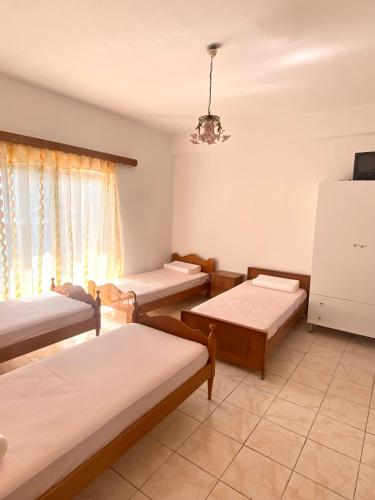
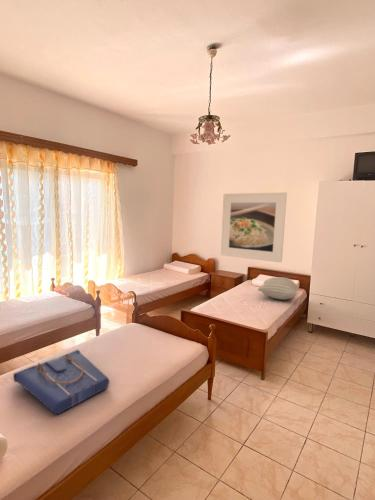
+ tote bag (64, 376)
+ pillow (279, 288)
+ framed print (251, 226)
